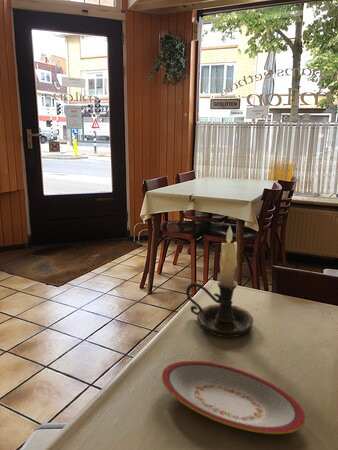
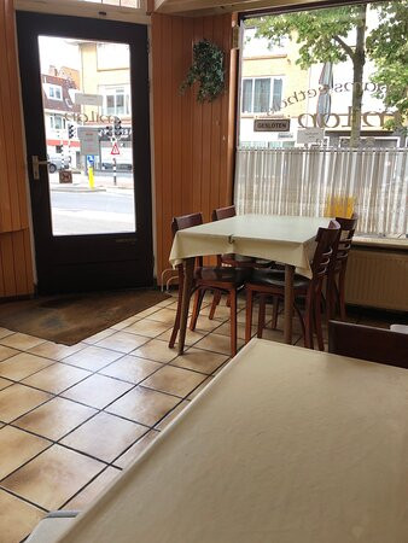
- candle holder (220, 275)
- plate (227, 397)
